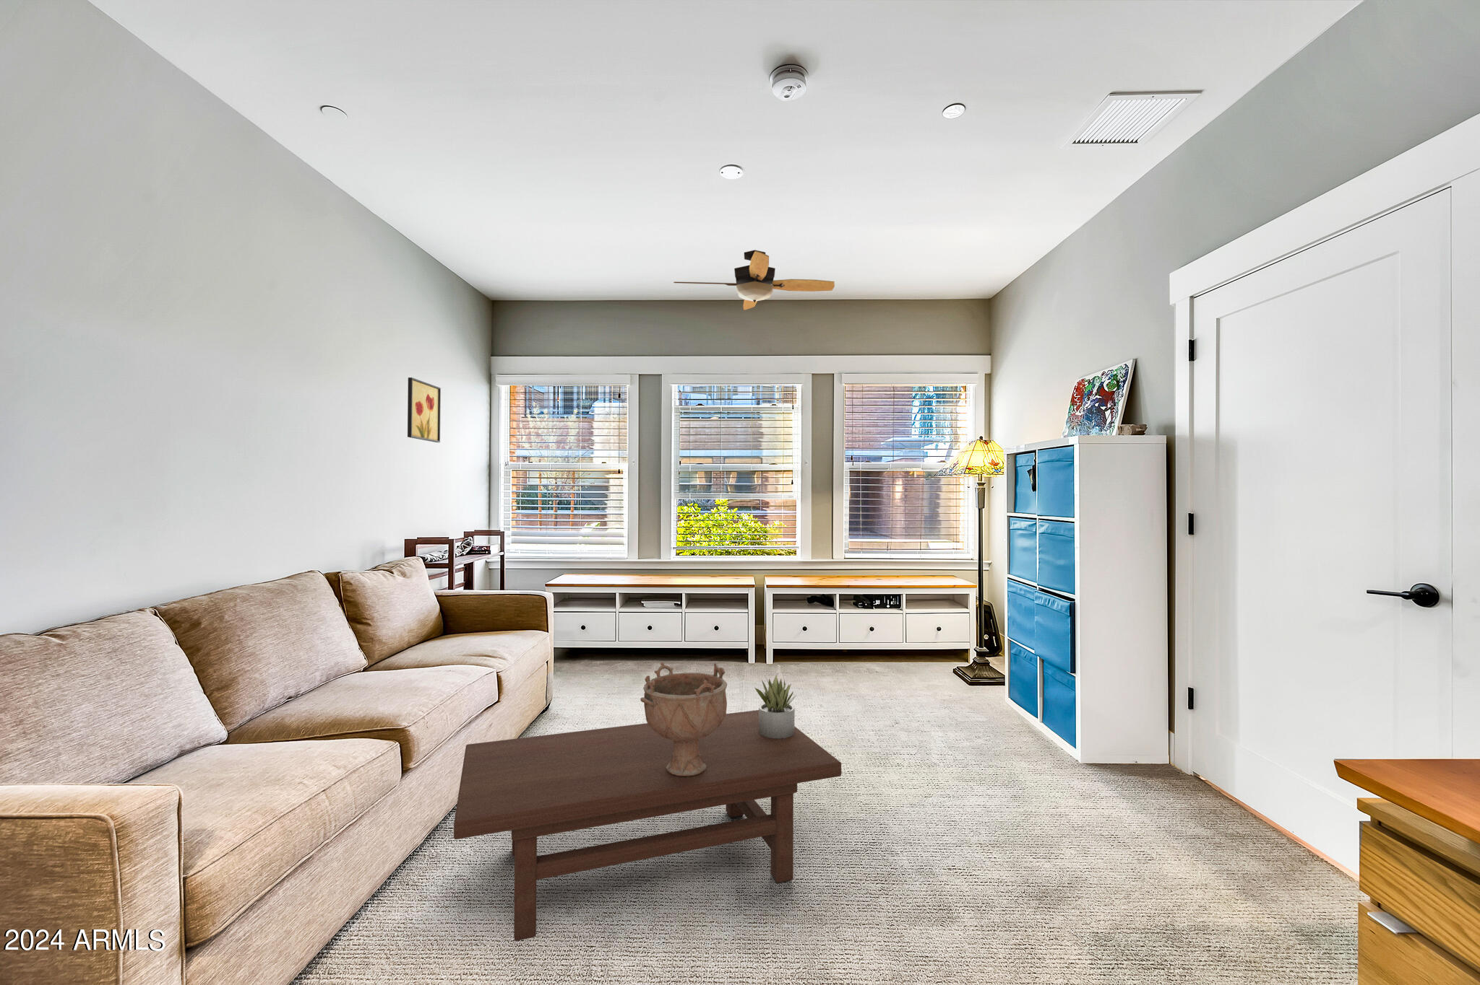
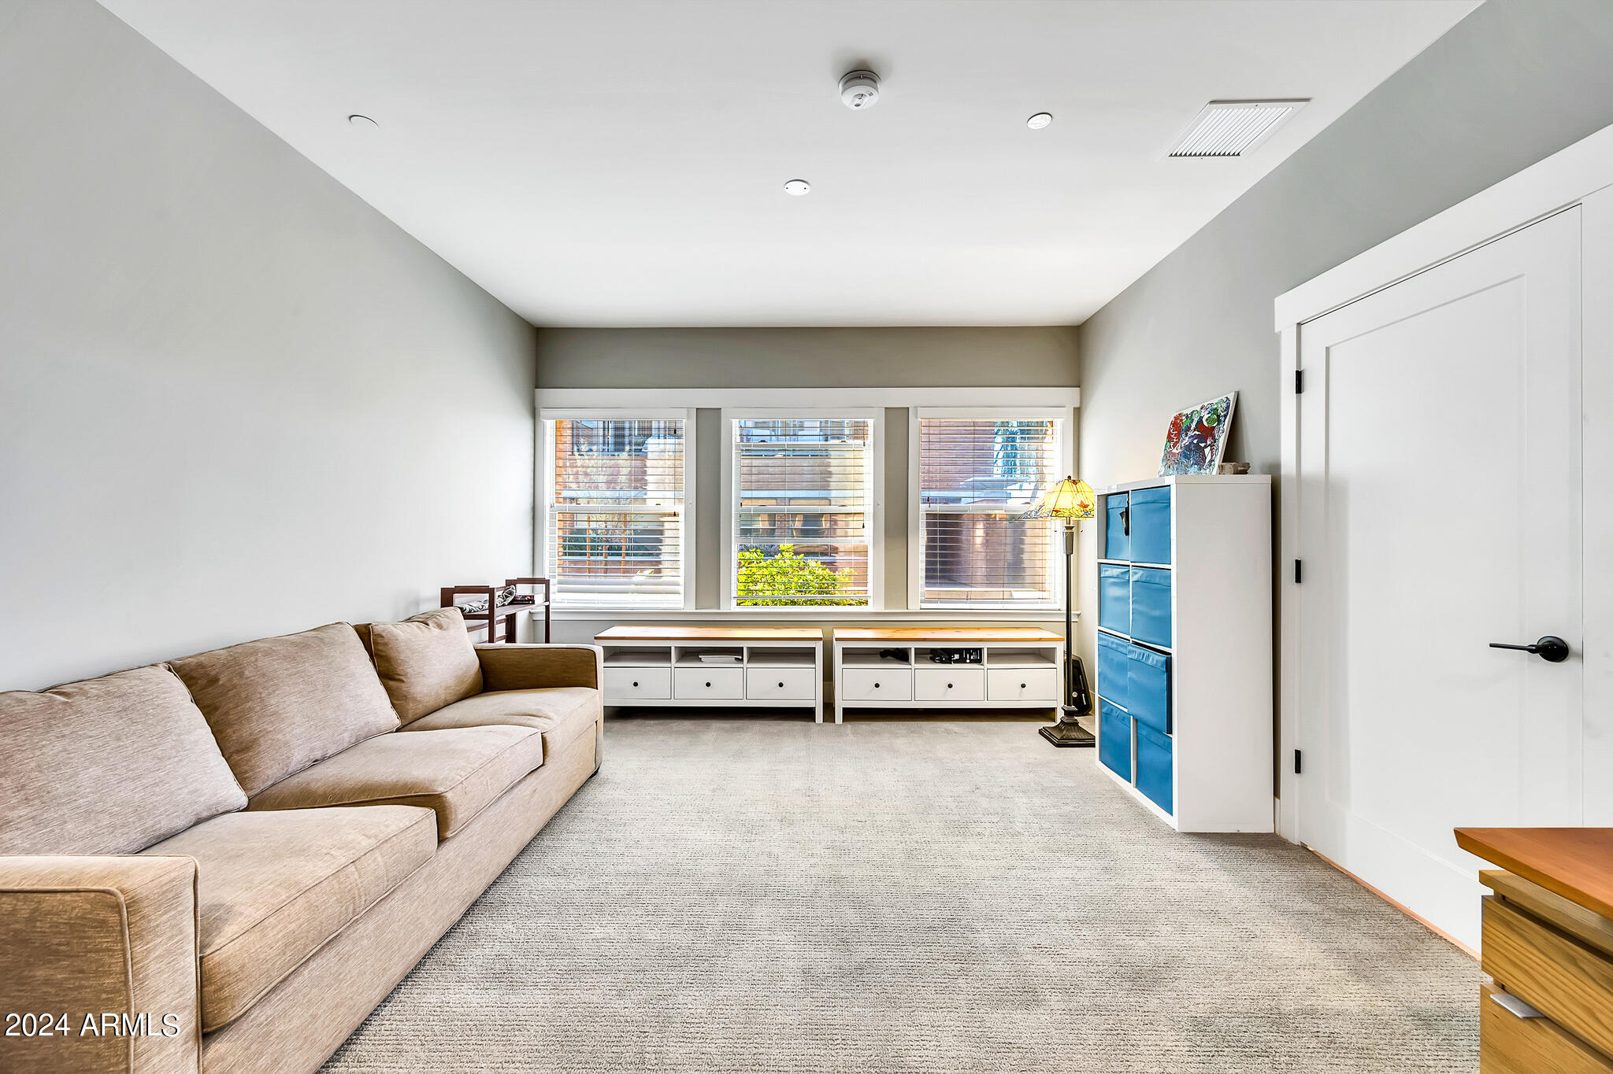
- coffee table (647, 808)
- decorative bowl (684, 718)
- wall art (424, 411)
- ceiling fan (755, 278)
- succulent plant (776, 702)
